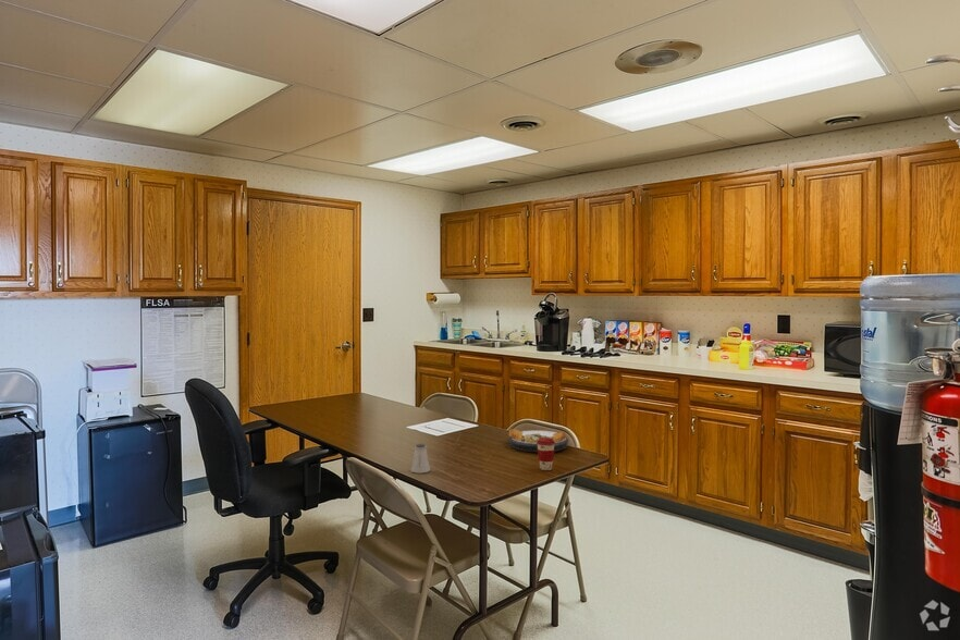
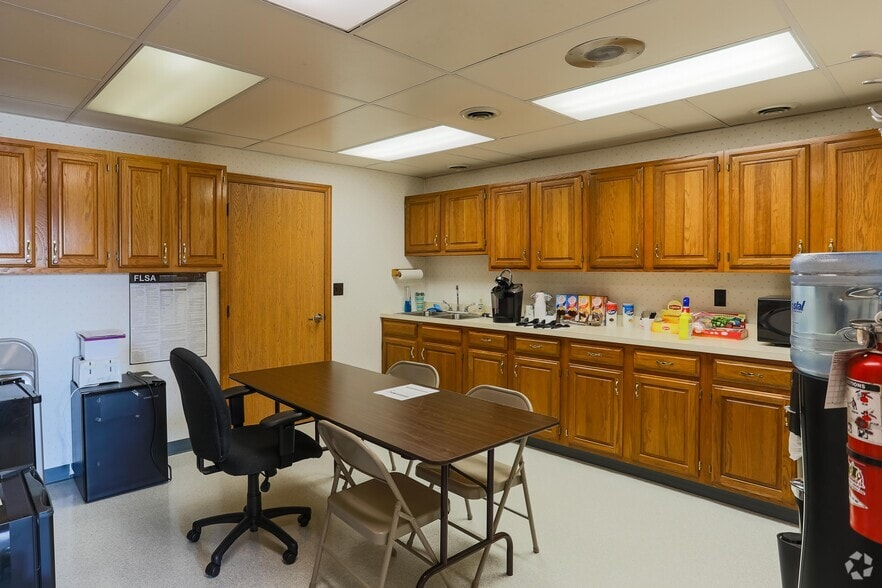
- plate (538, 438)
- saltshaker (420, 457)
- coffee cup (545, 454)
